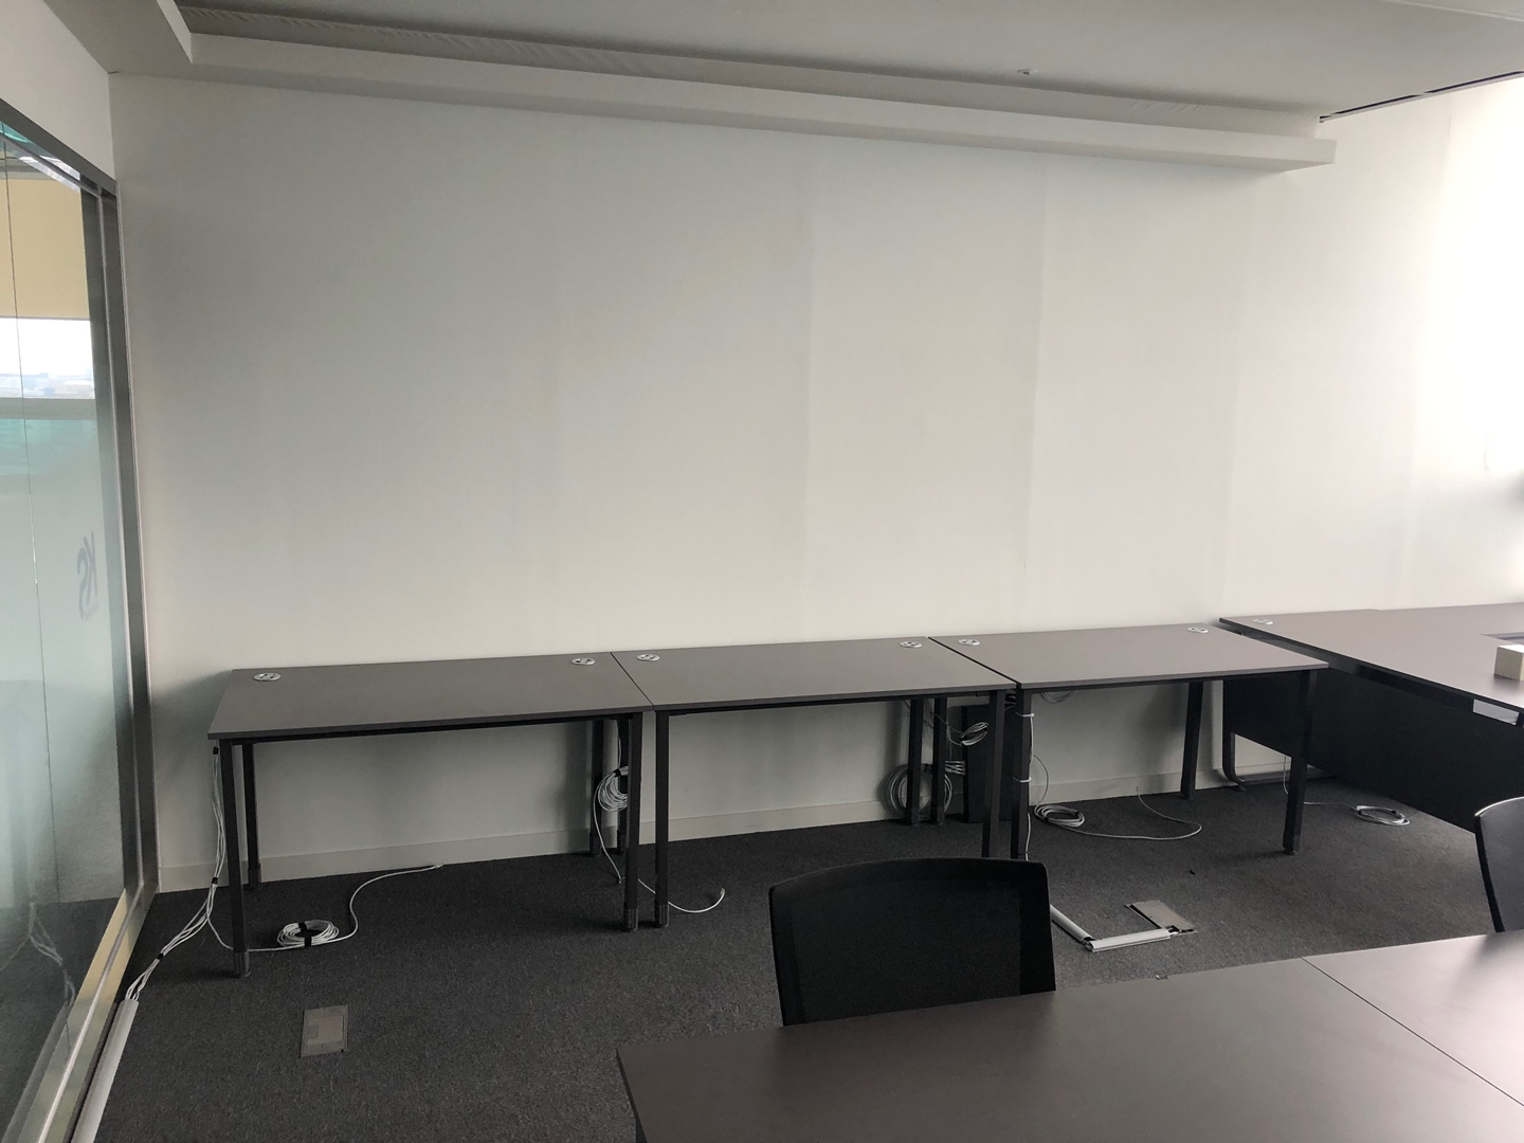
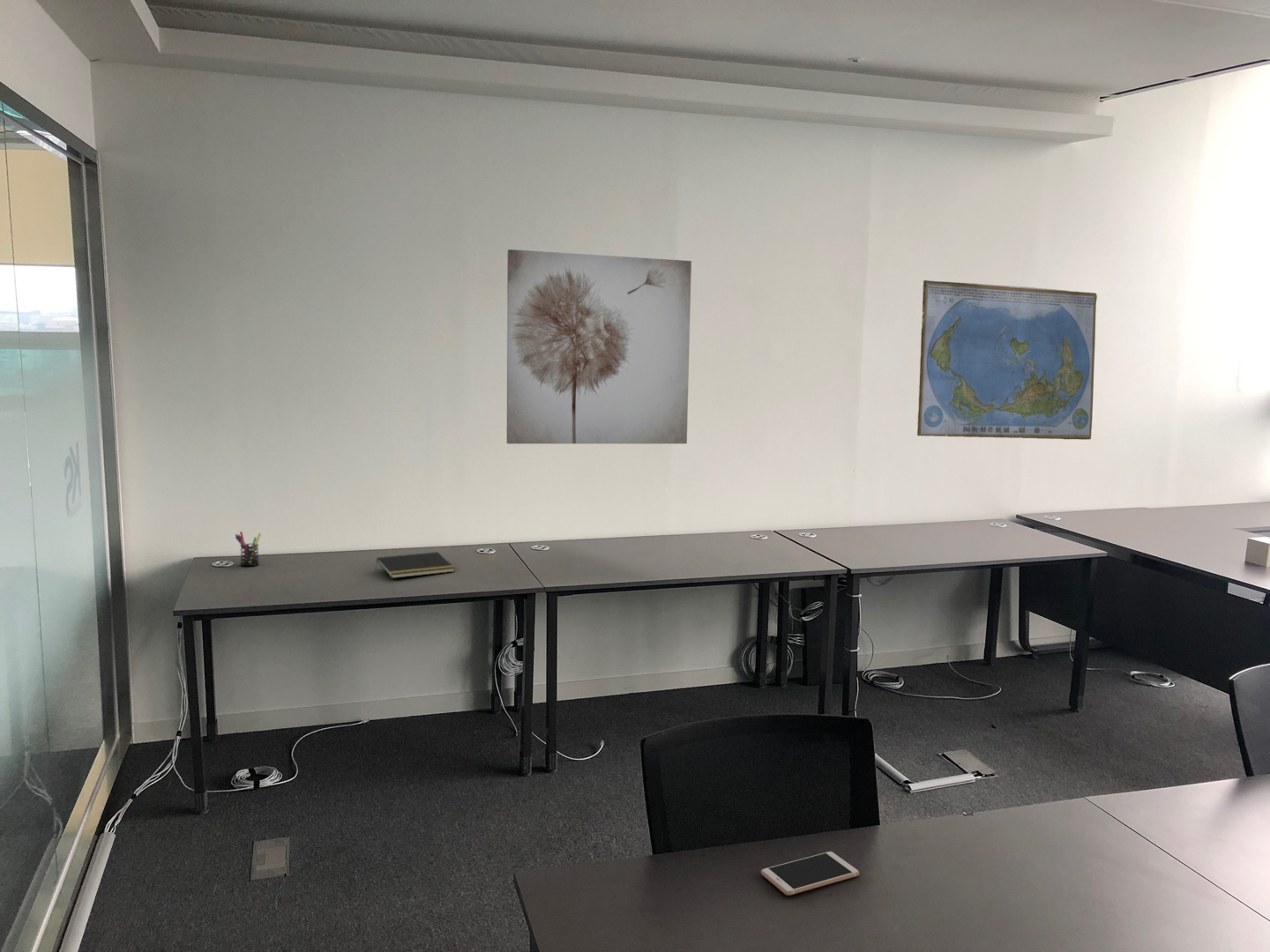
+ pen holder (250, 547)
+ world map (1010, 362)
+ notepad (415, 564)
+ smartphone (810, 872)
+ wall art (600, 350)
